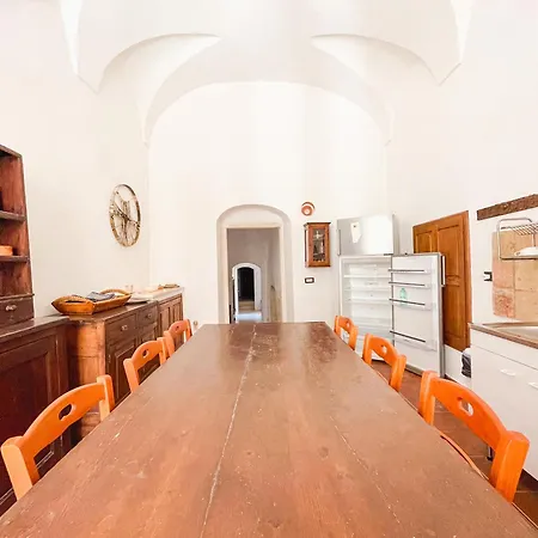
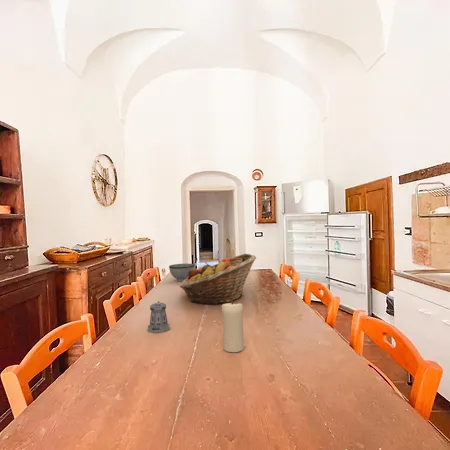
+ fruit basket (218, 276)
+ pepper shaker (158, 314)
+ candle (233, 324)
+ bowl (182, 272)
